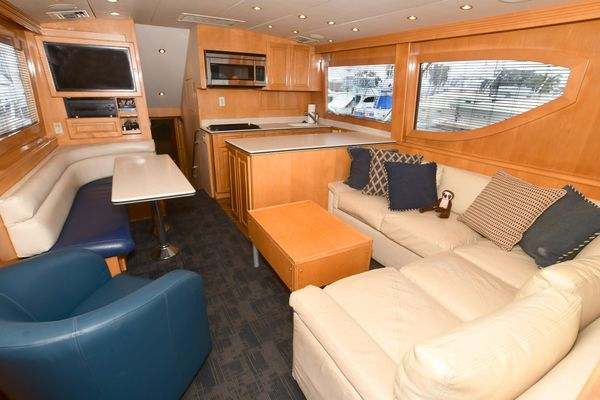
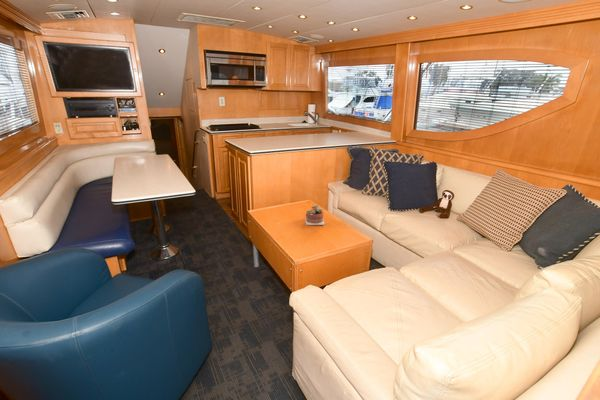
+ succulent plant (314, 213)
